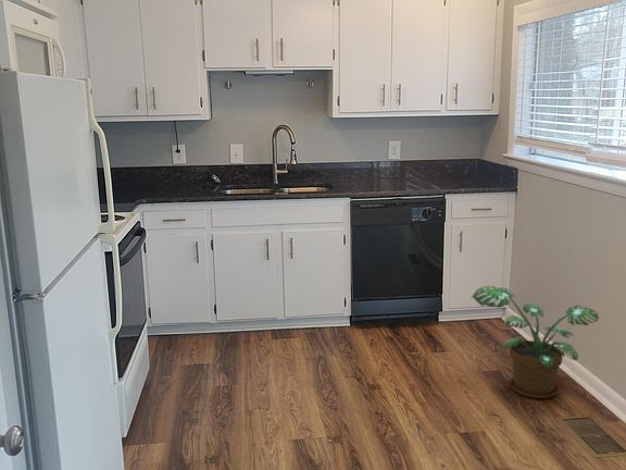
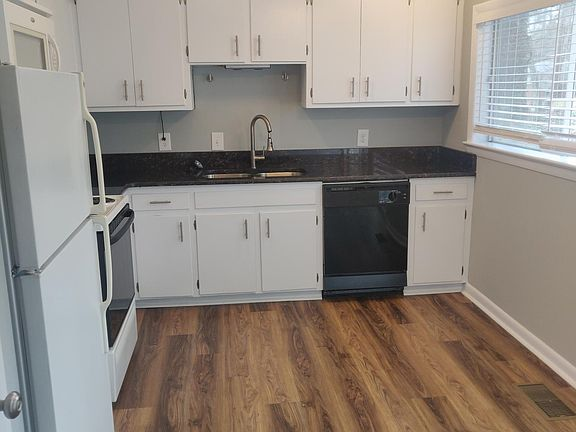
- potted plant (531, 341)
